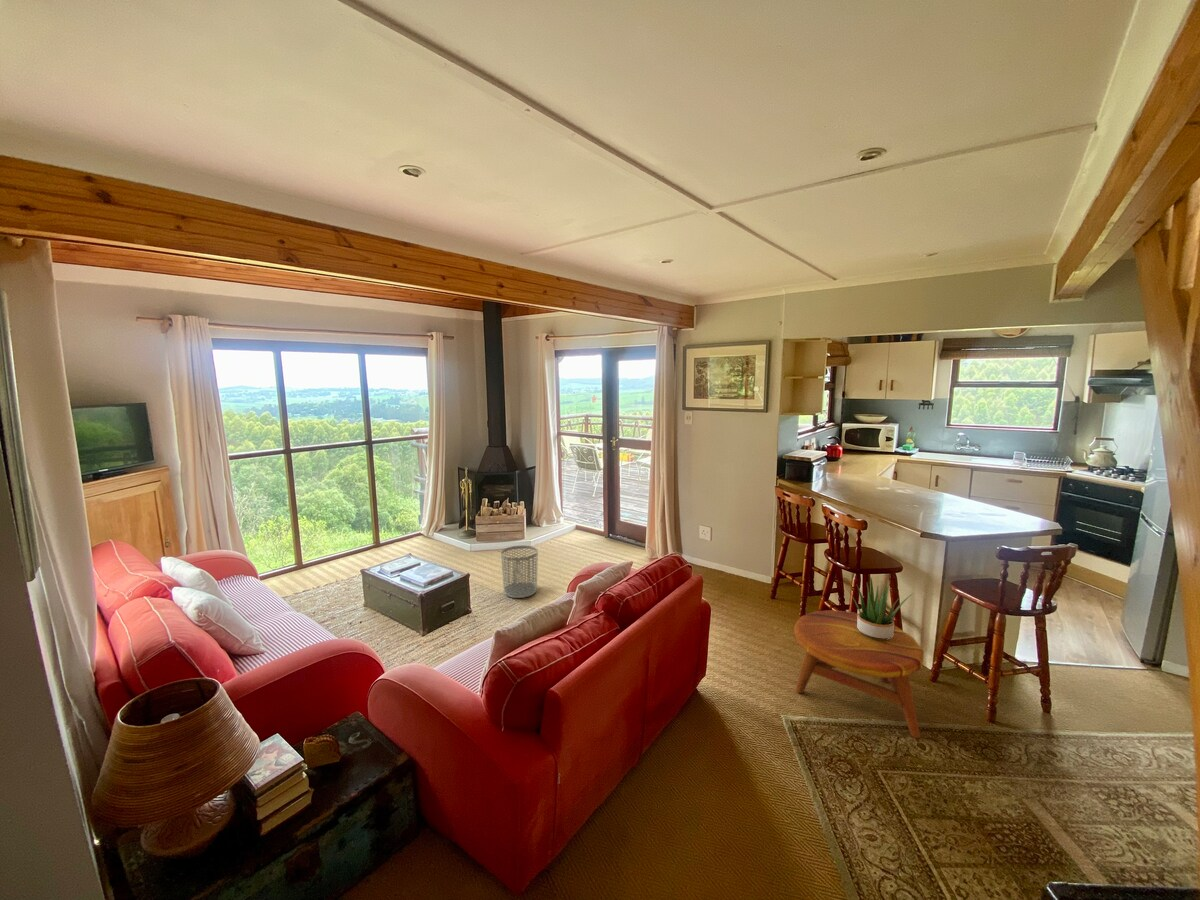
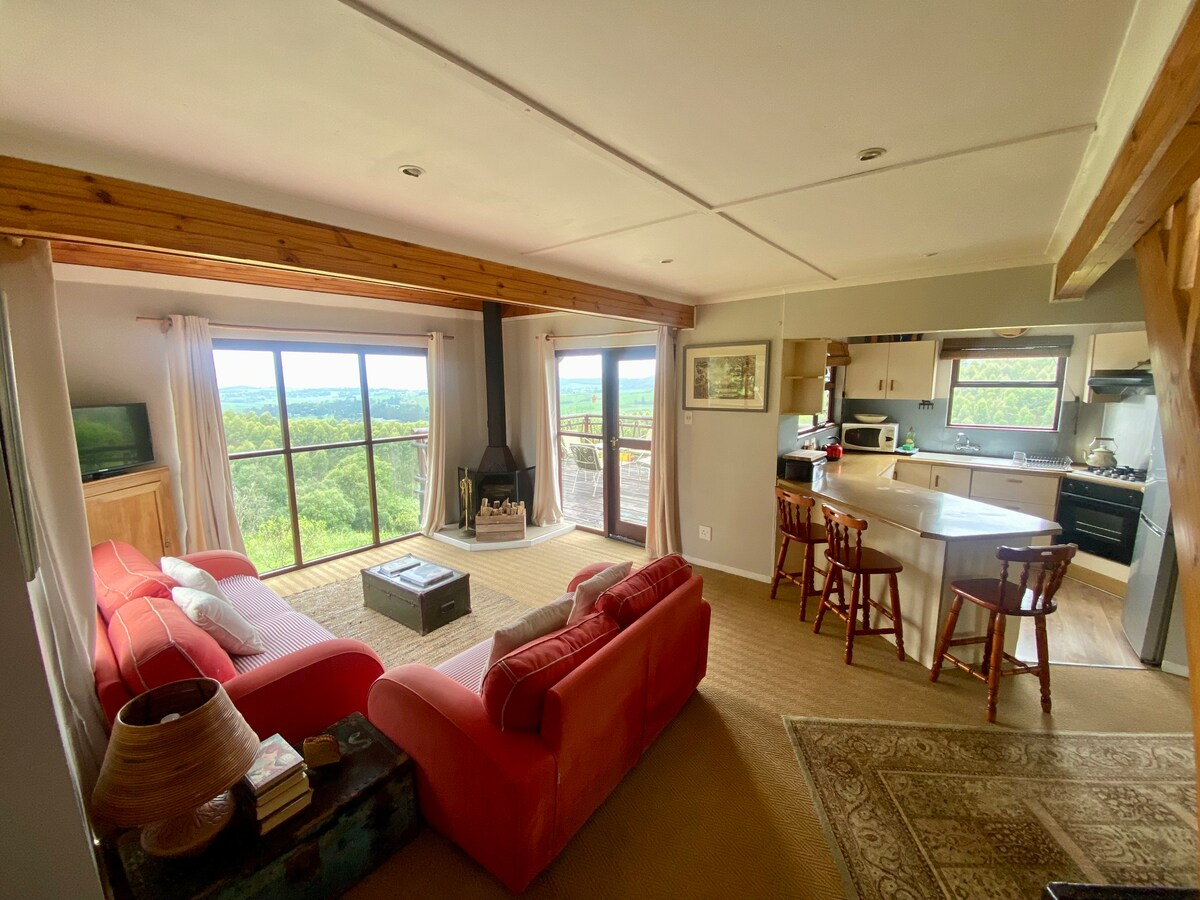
- potted plant (876, 607)
- waste bin (519, 571)
- side table (853, 667)
